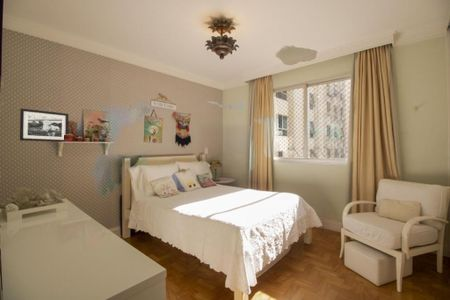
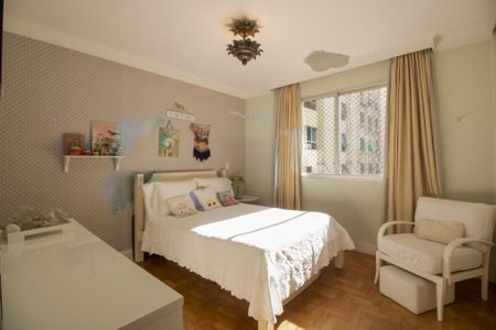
- picture frame (45, 126)
